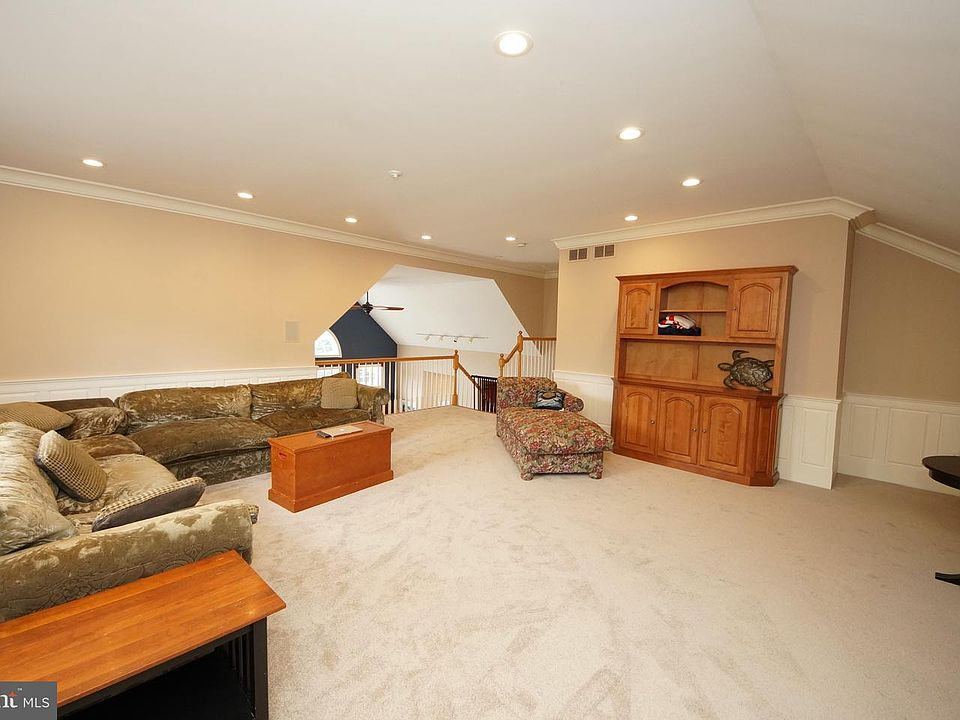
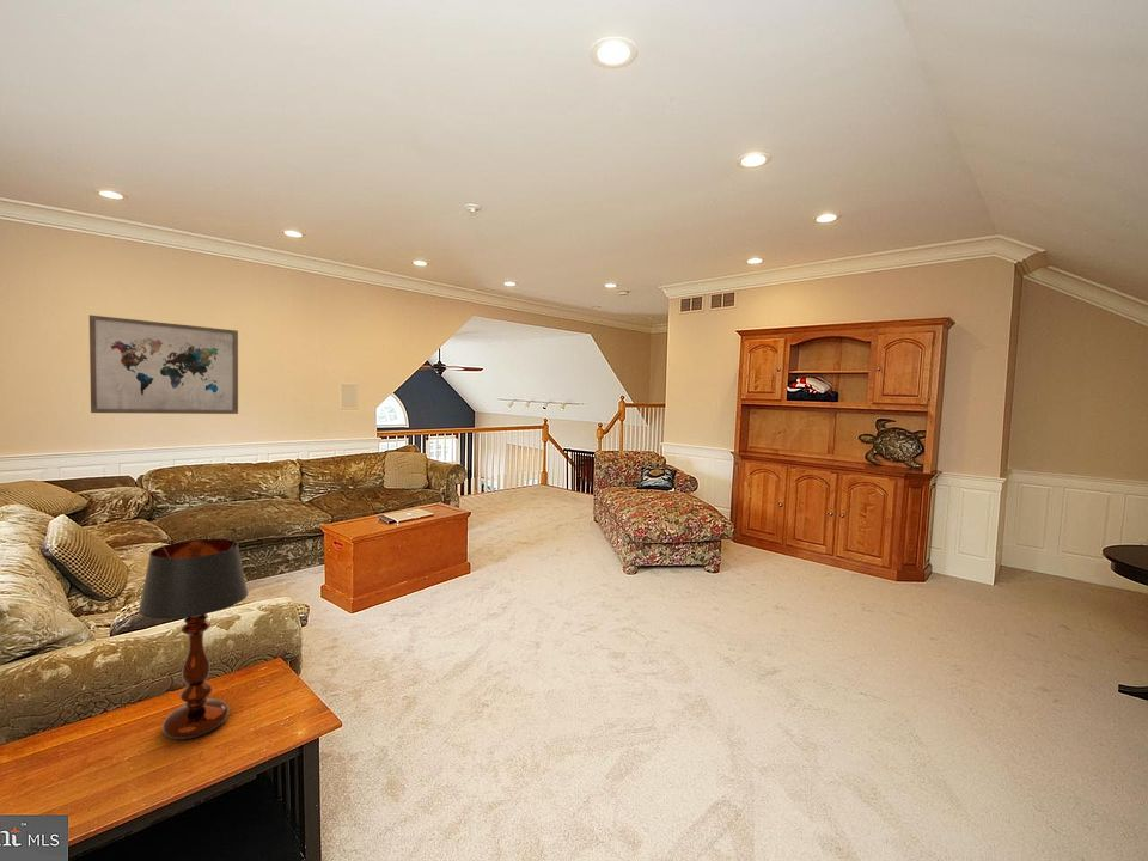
+ table lamp (196, 636)
+ wall art (170, 368)
